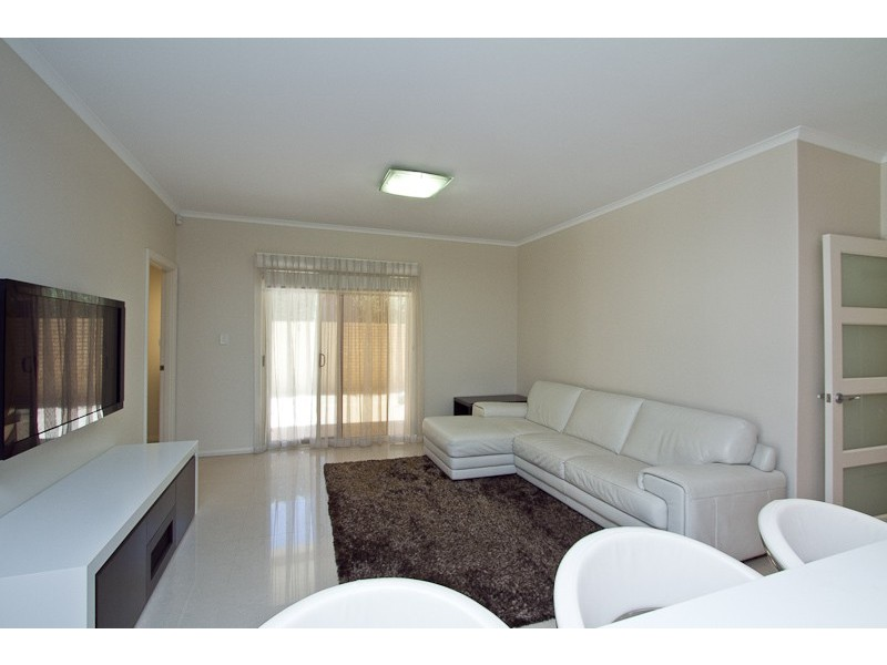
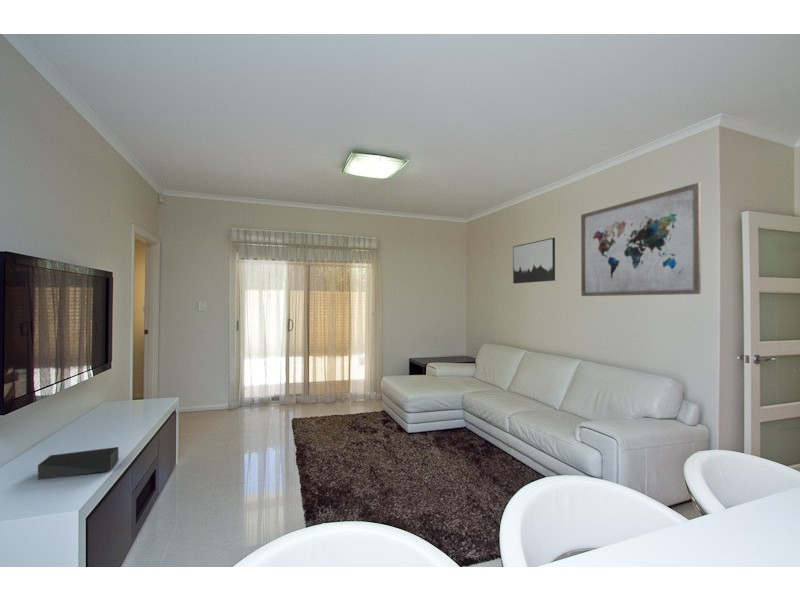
+ wall art (631, 248)
+ wall art (532, 262)
+ speaker (80, 462)
